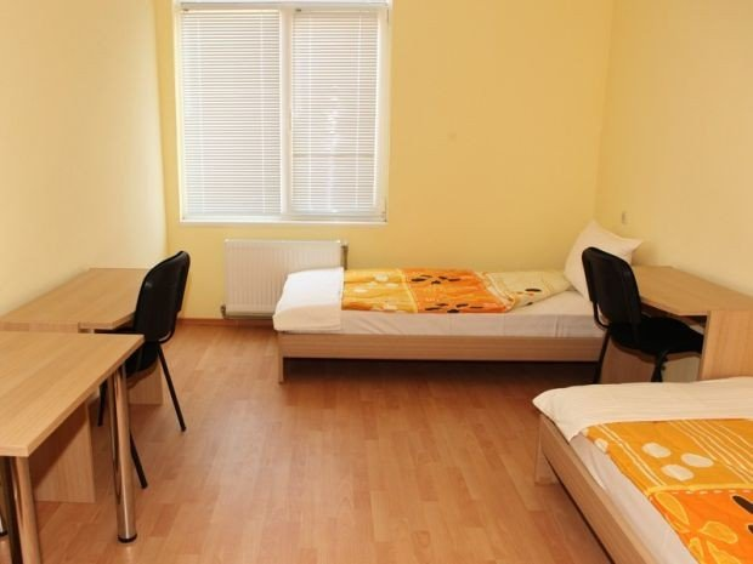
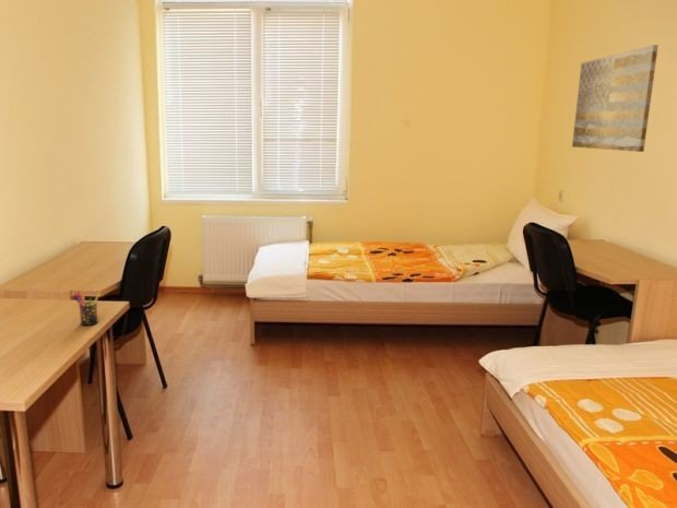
+ pen holder (87, 307)
+ wall art (609, 103)
